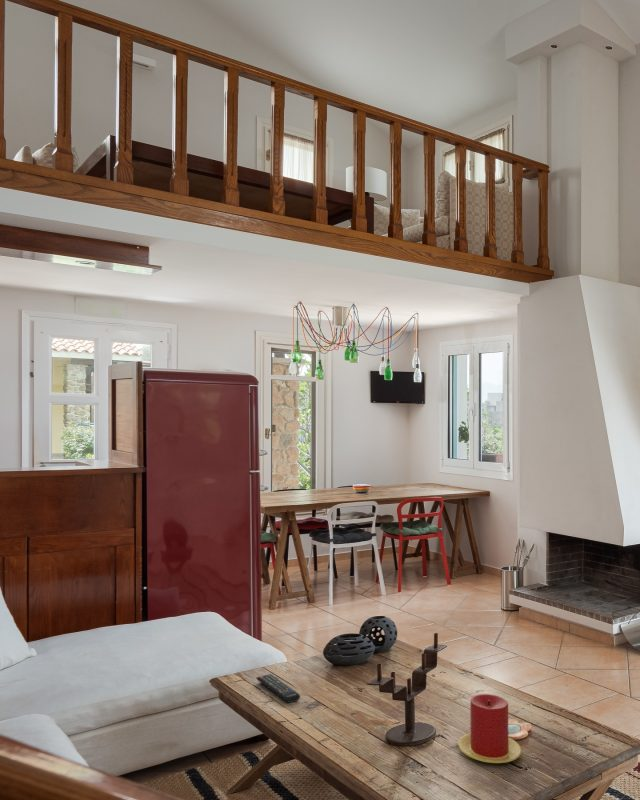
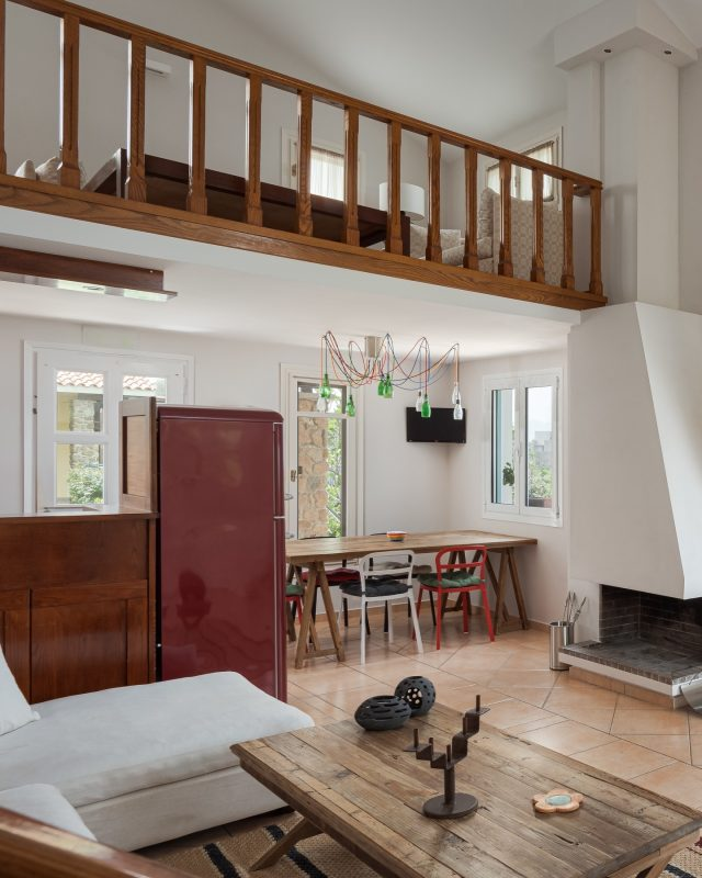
- candle (489, 726)
- remote control (277, 687)
